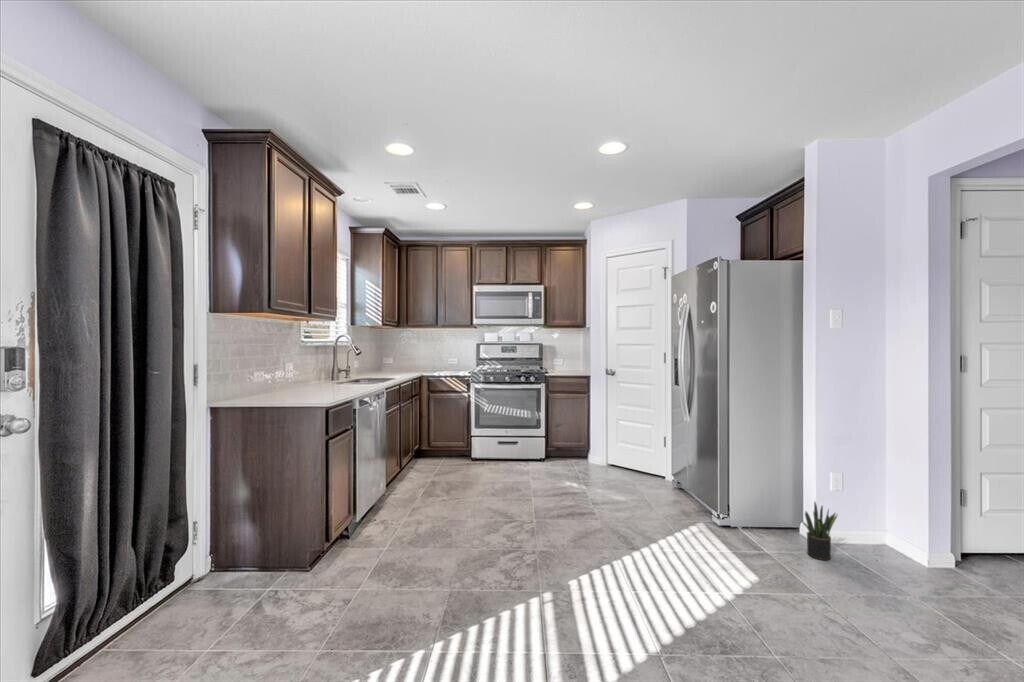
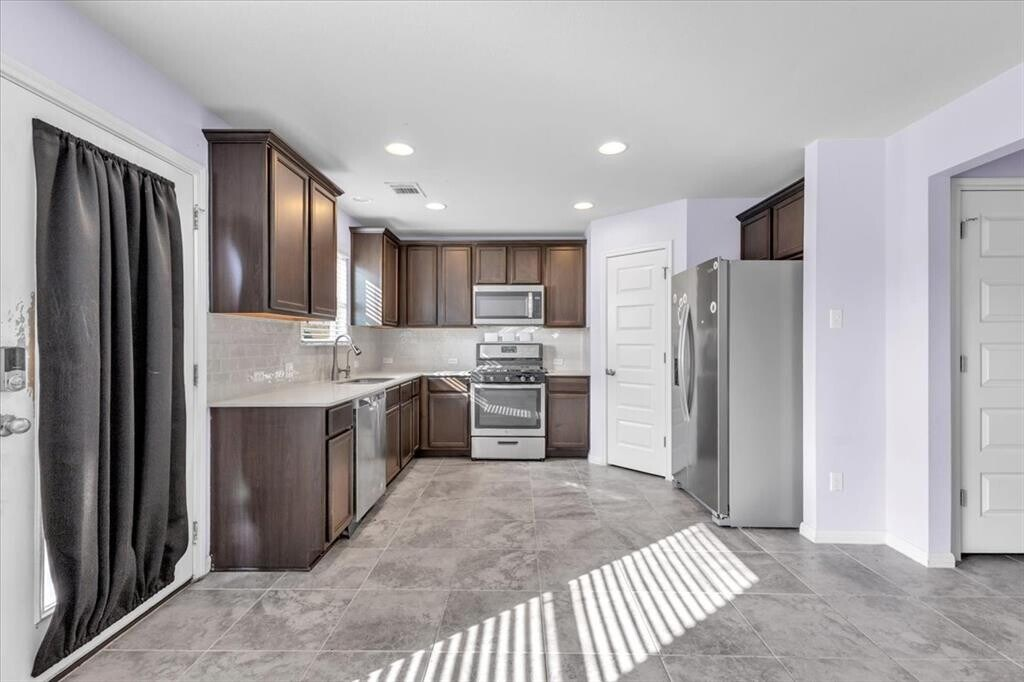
- potted plant (821, 529)
